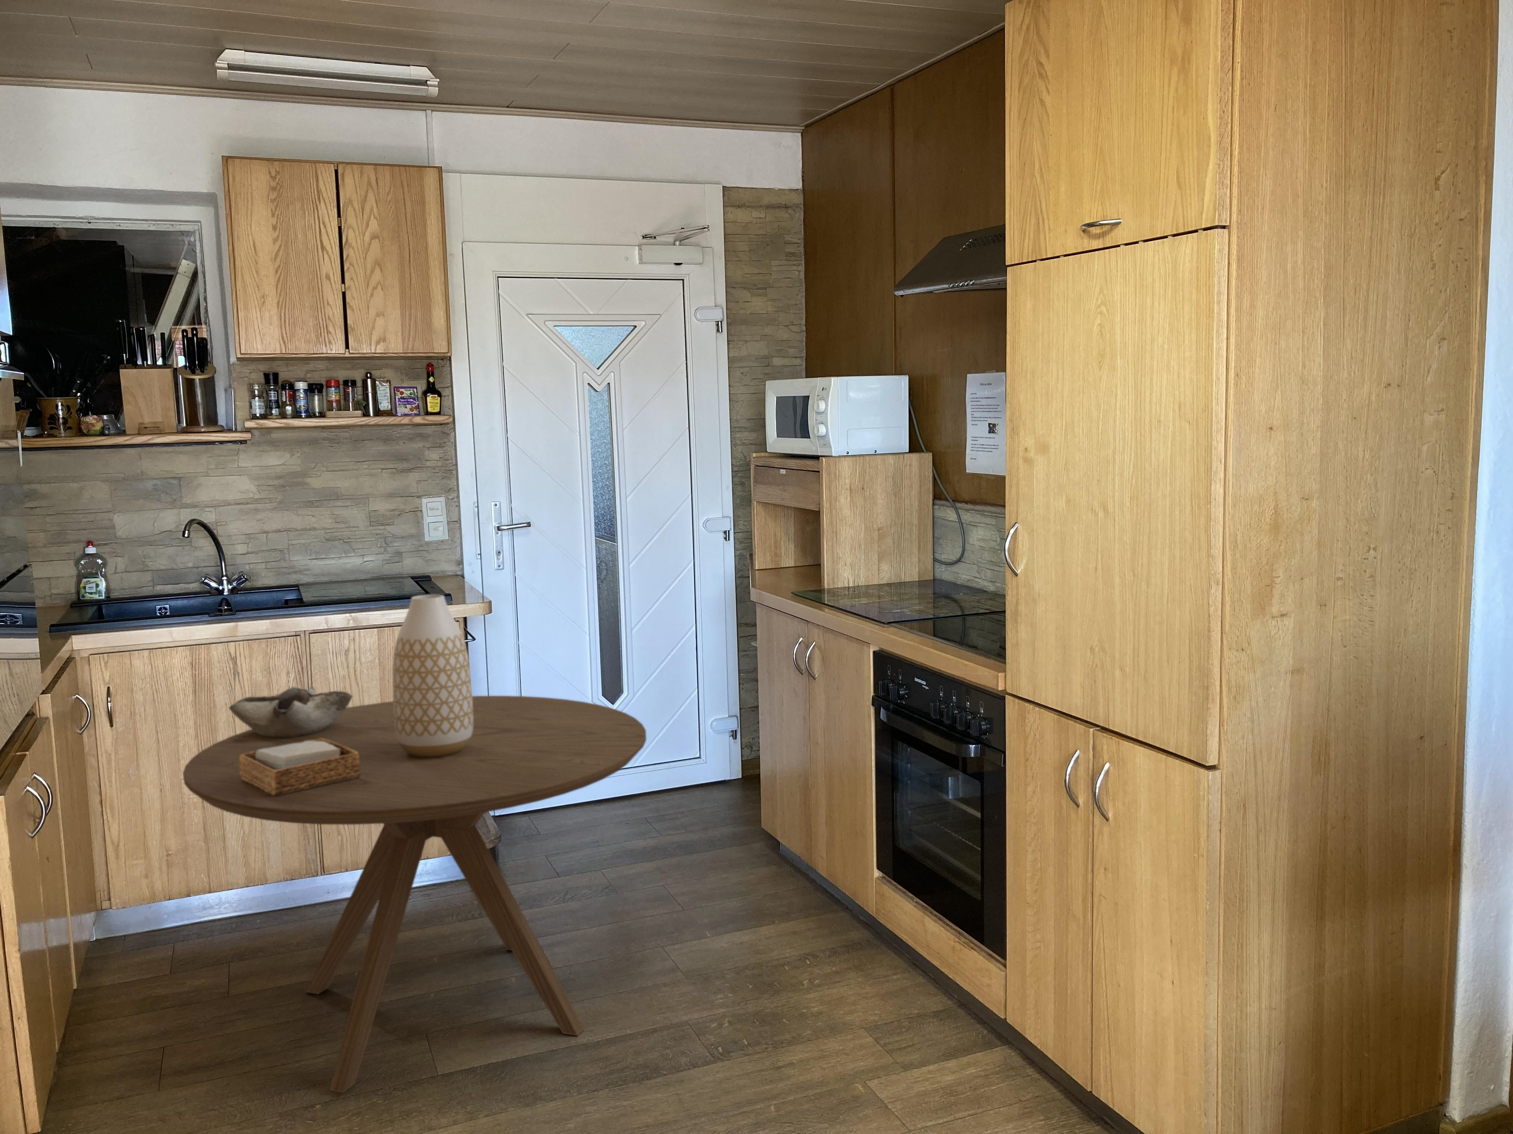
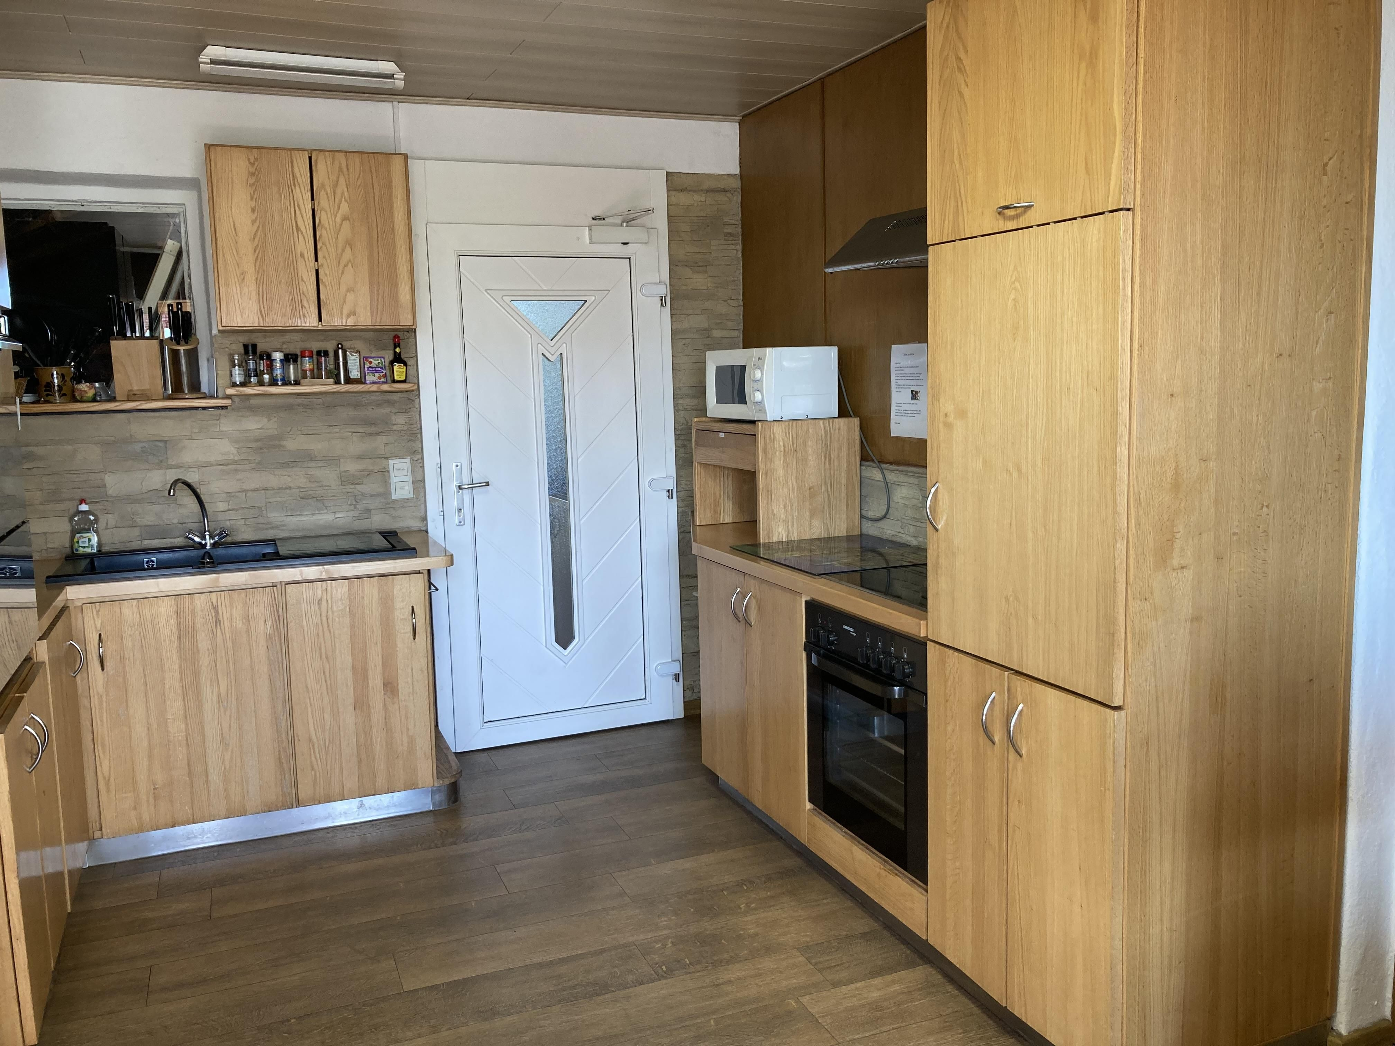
- dining table (417, 872)
- napkin holder (300, 761)
- vase (431, 673)
- bowl (293, 710)
